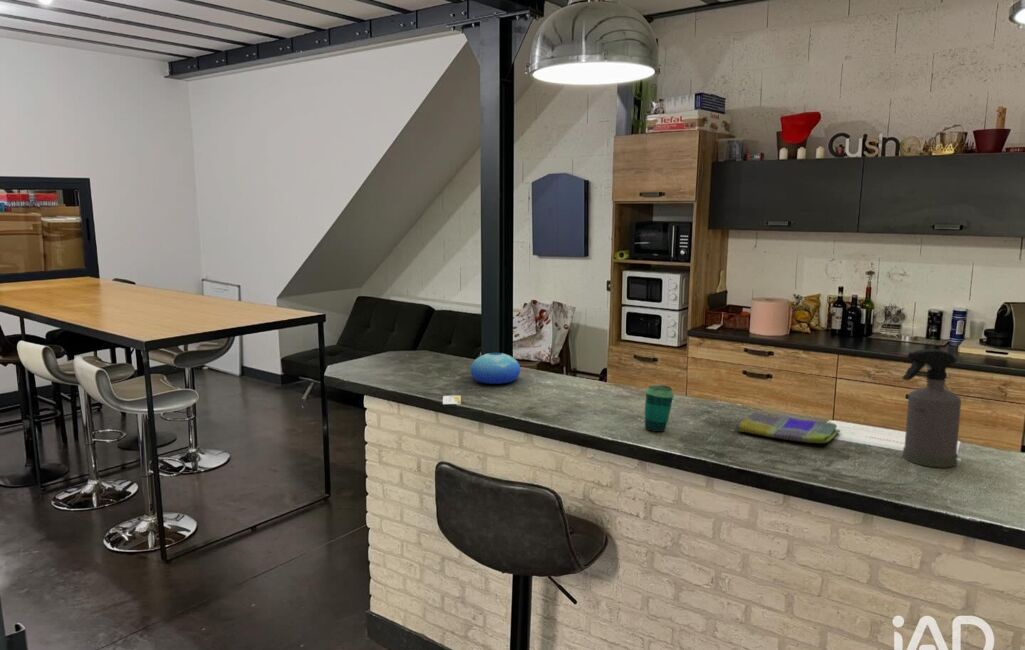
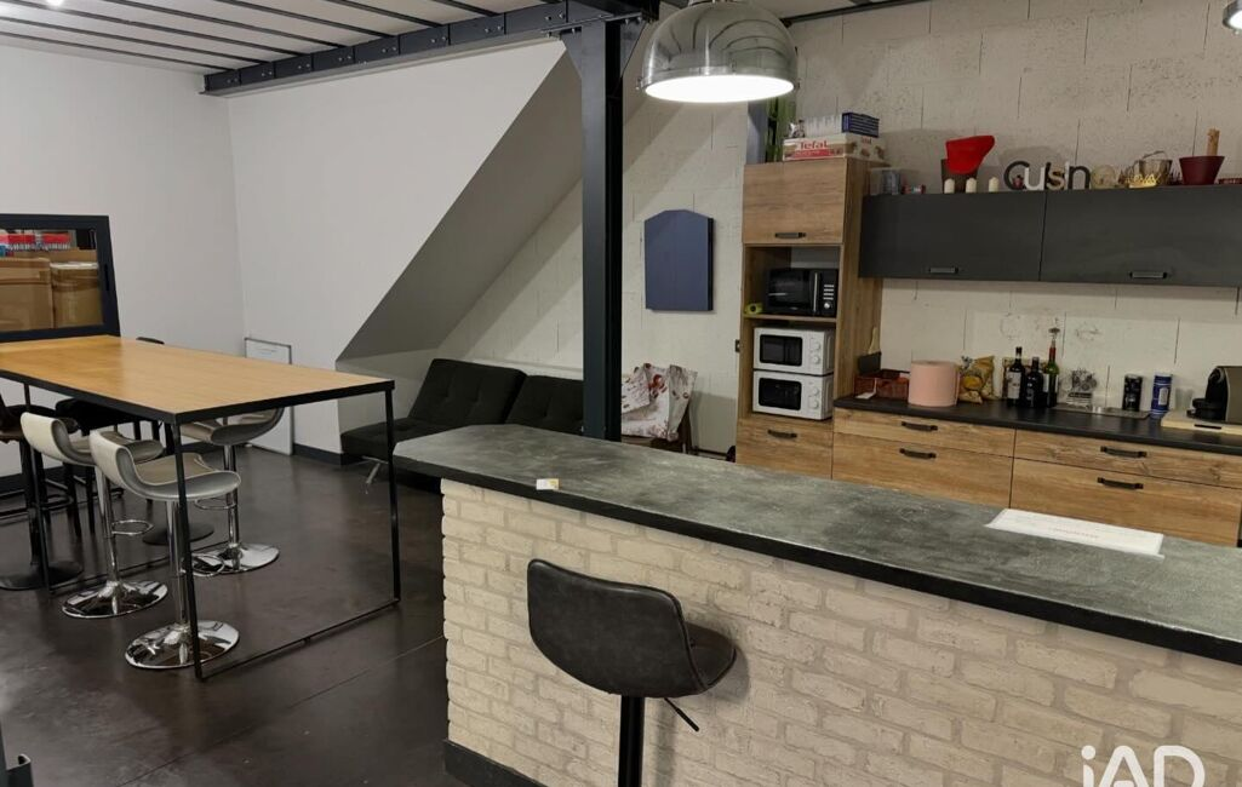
- dish towel (786, 427)
- spray bottle (929, 405)
- bowl (495, 366)
- cup (659, 408)
